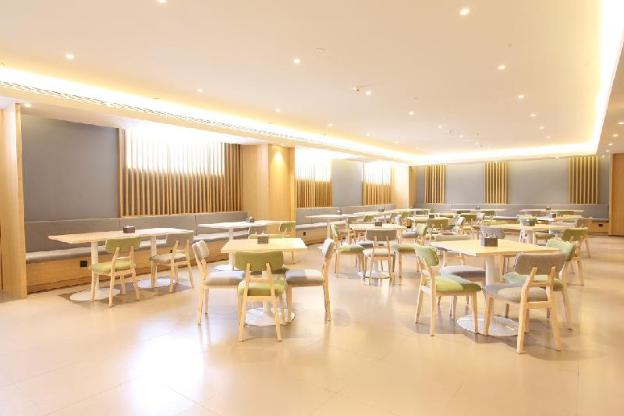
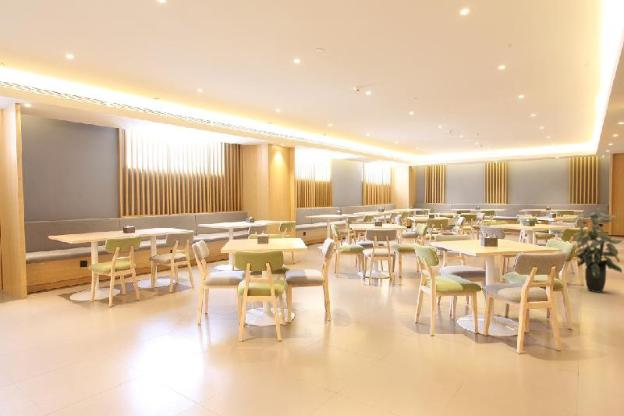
+ indoor plant (597, 250)
